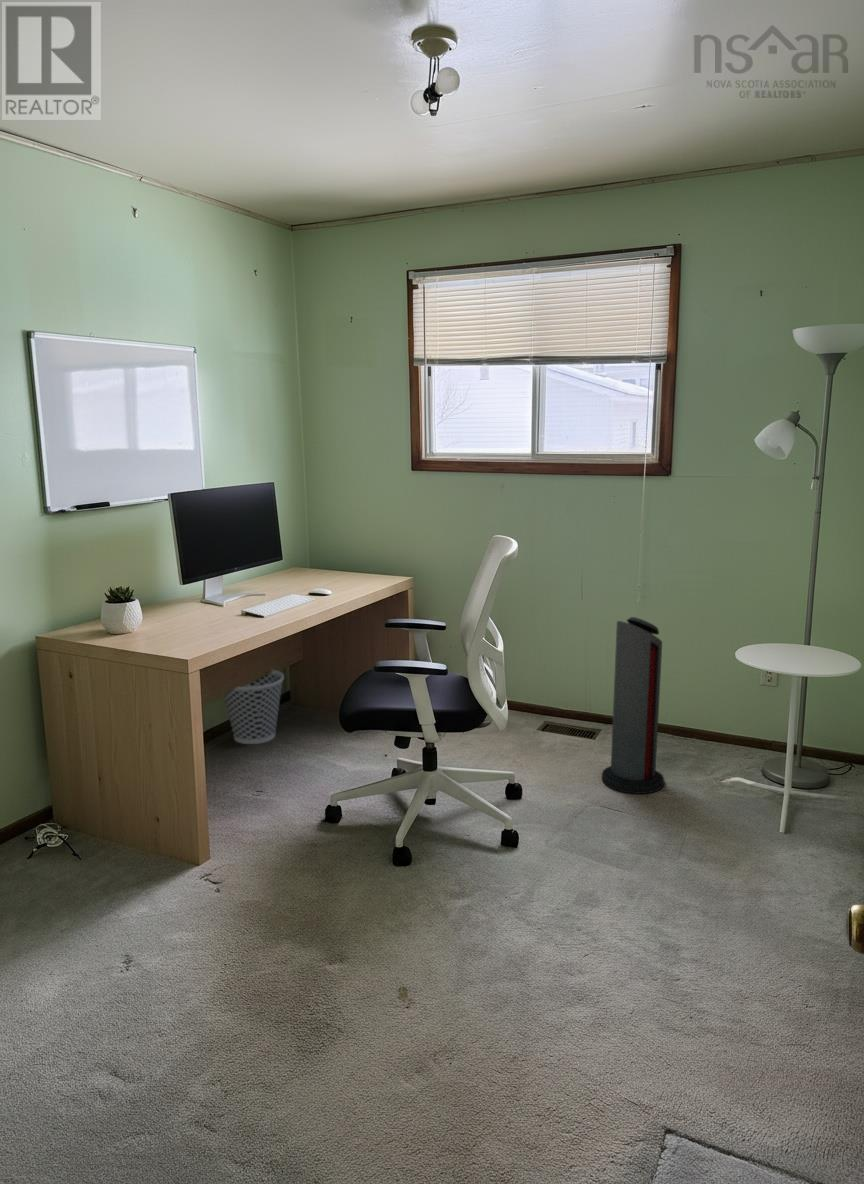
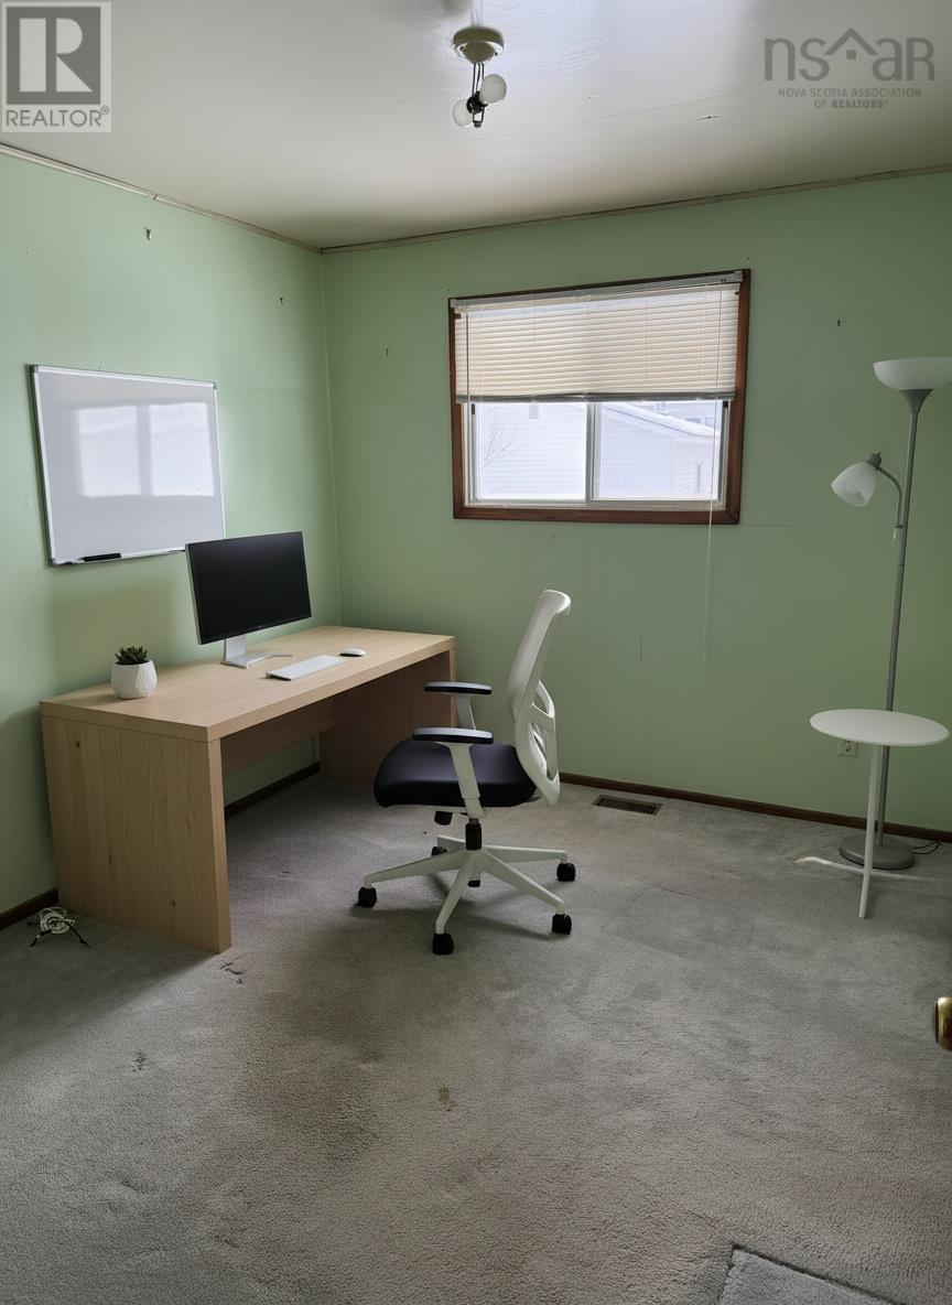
- wastebasket (253, 707)
- air purifier (636, 700)
